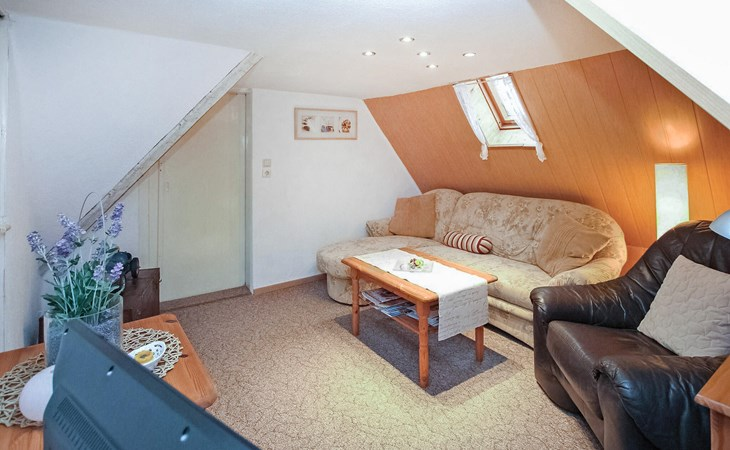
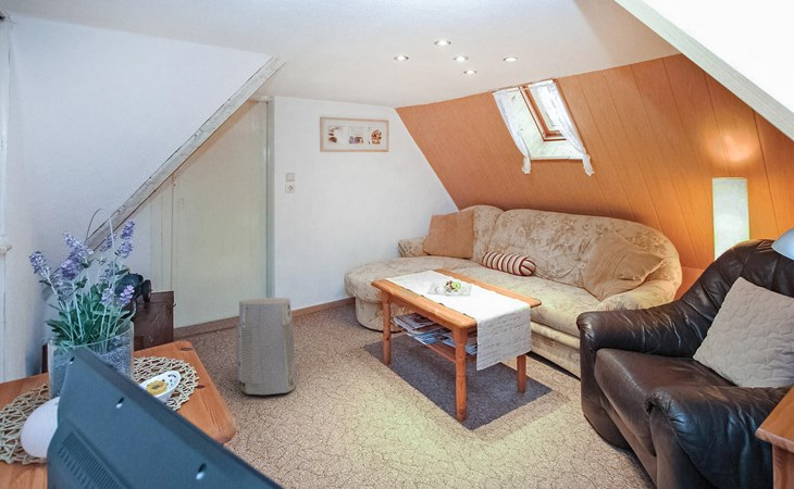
+ air purifier (266, 343)
